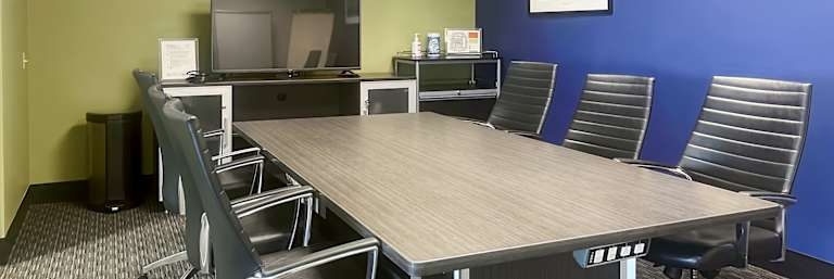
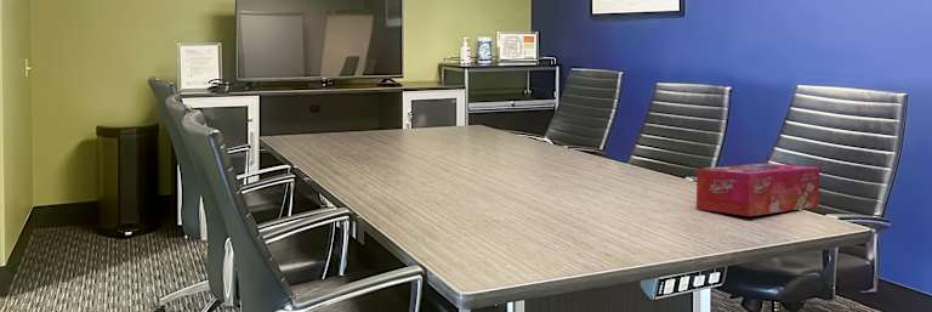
+ tissue box (758, 187)
